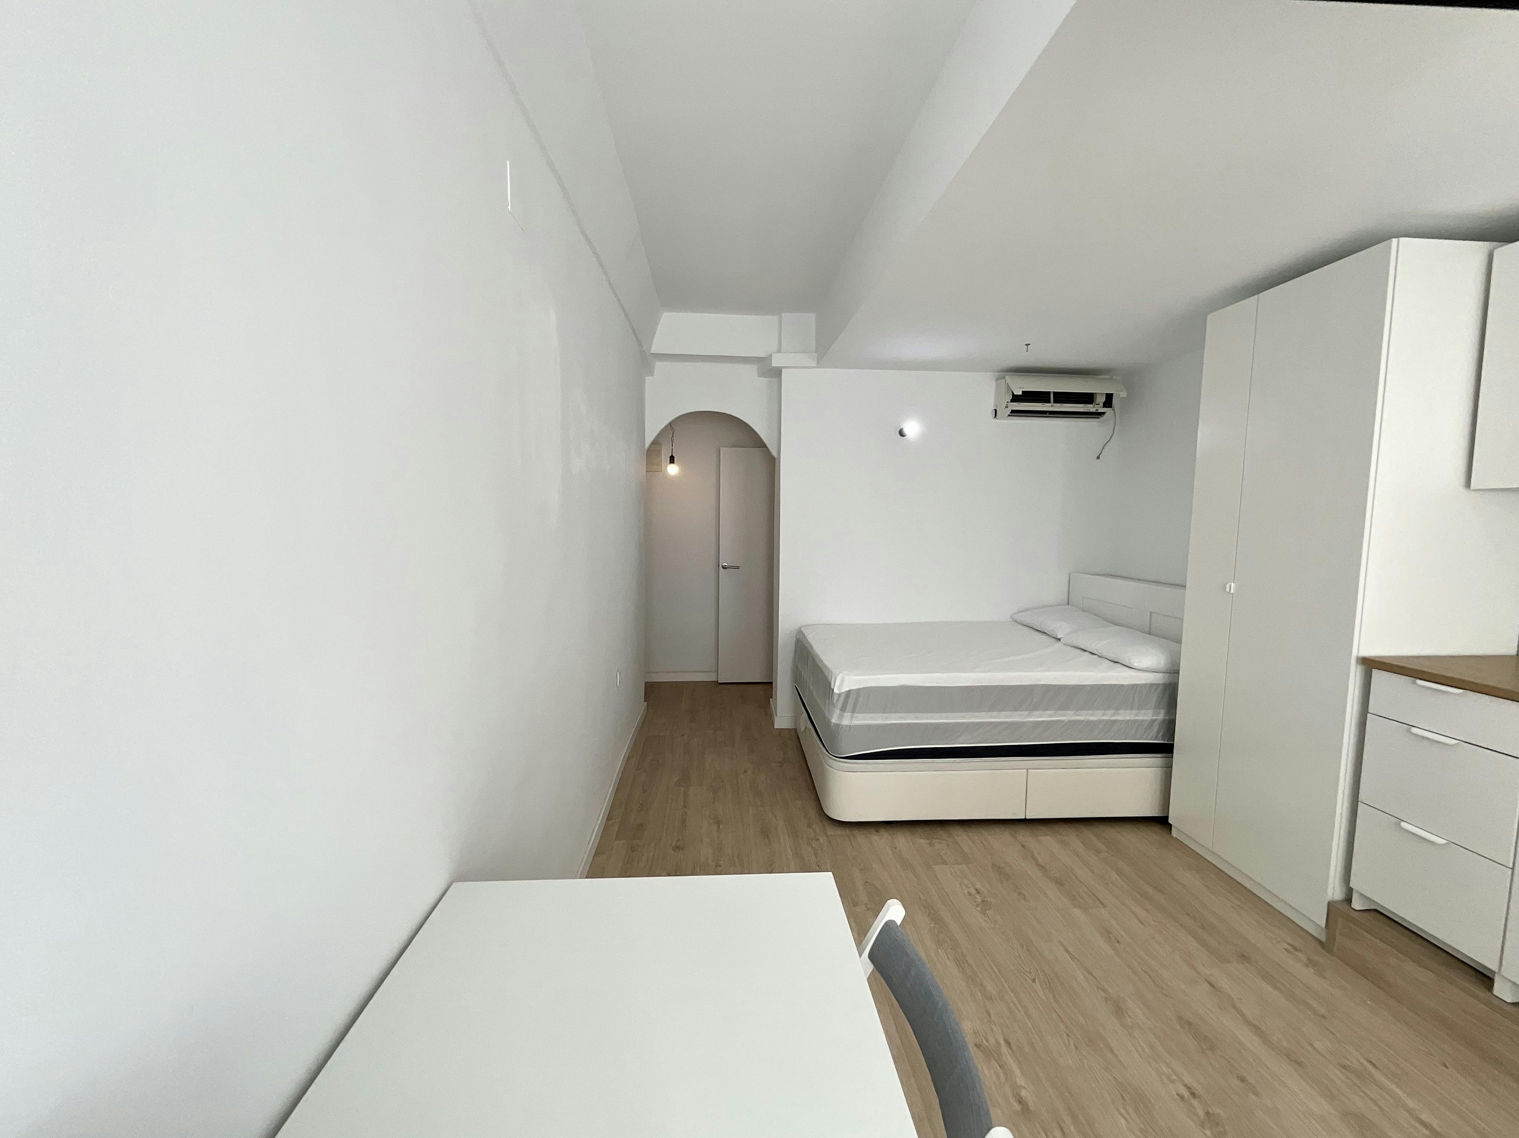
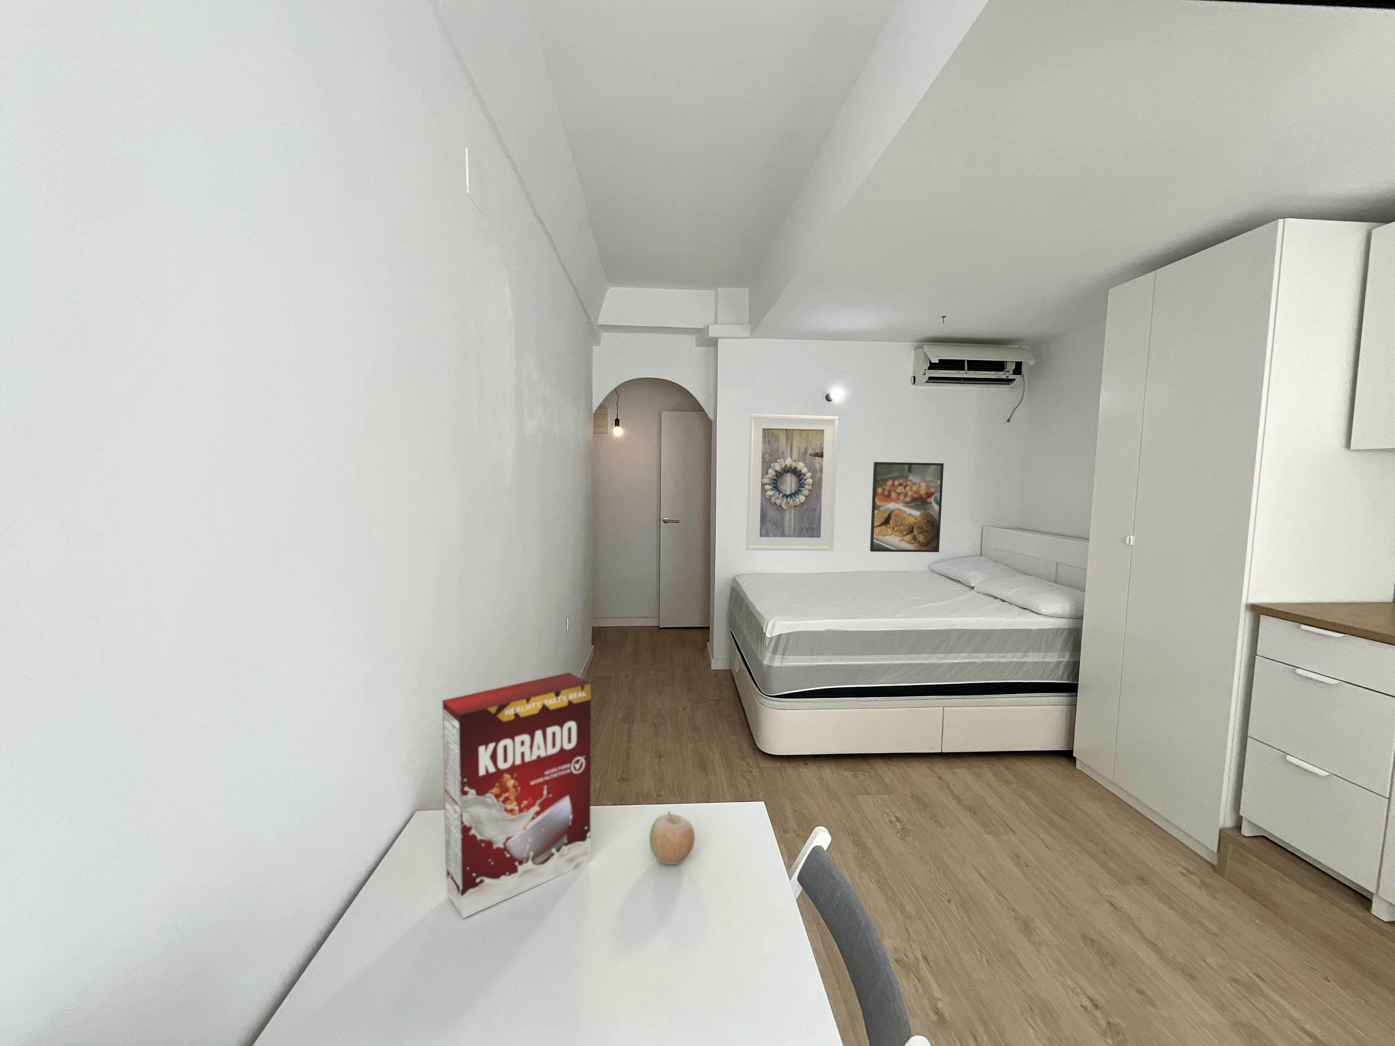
+ fruit (671, 835)
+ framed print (792, 483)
+ cereal box (521, 786)
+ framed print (906, 508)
